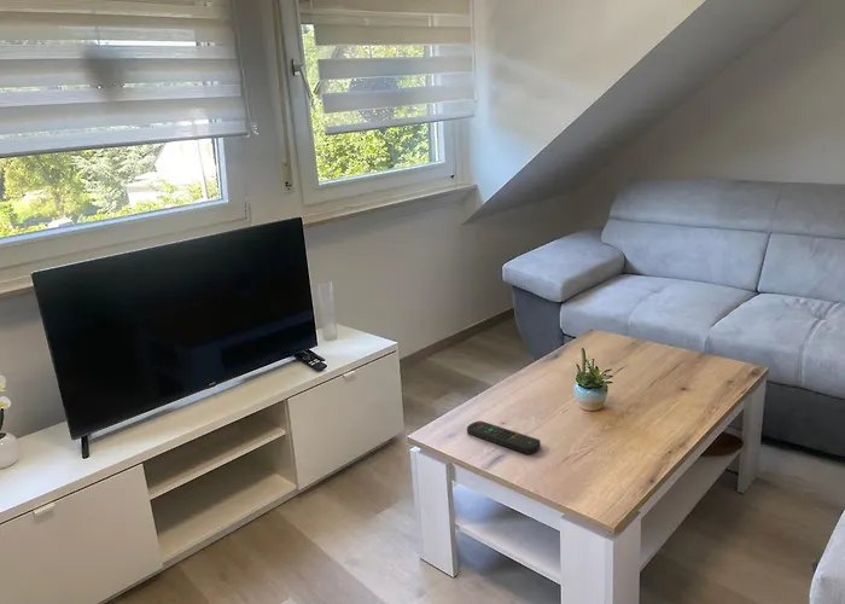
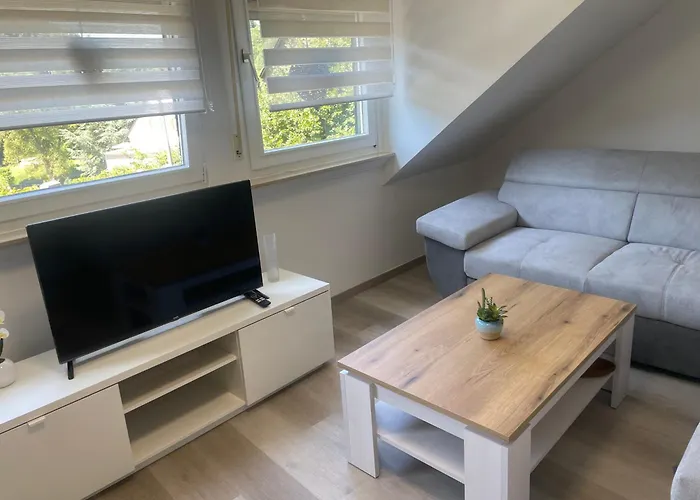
- remote control (502, 436)
